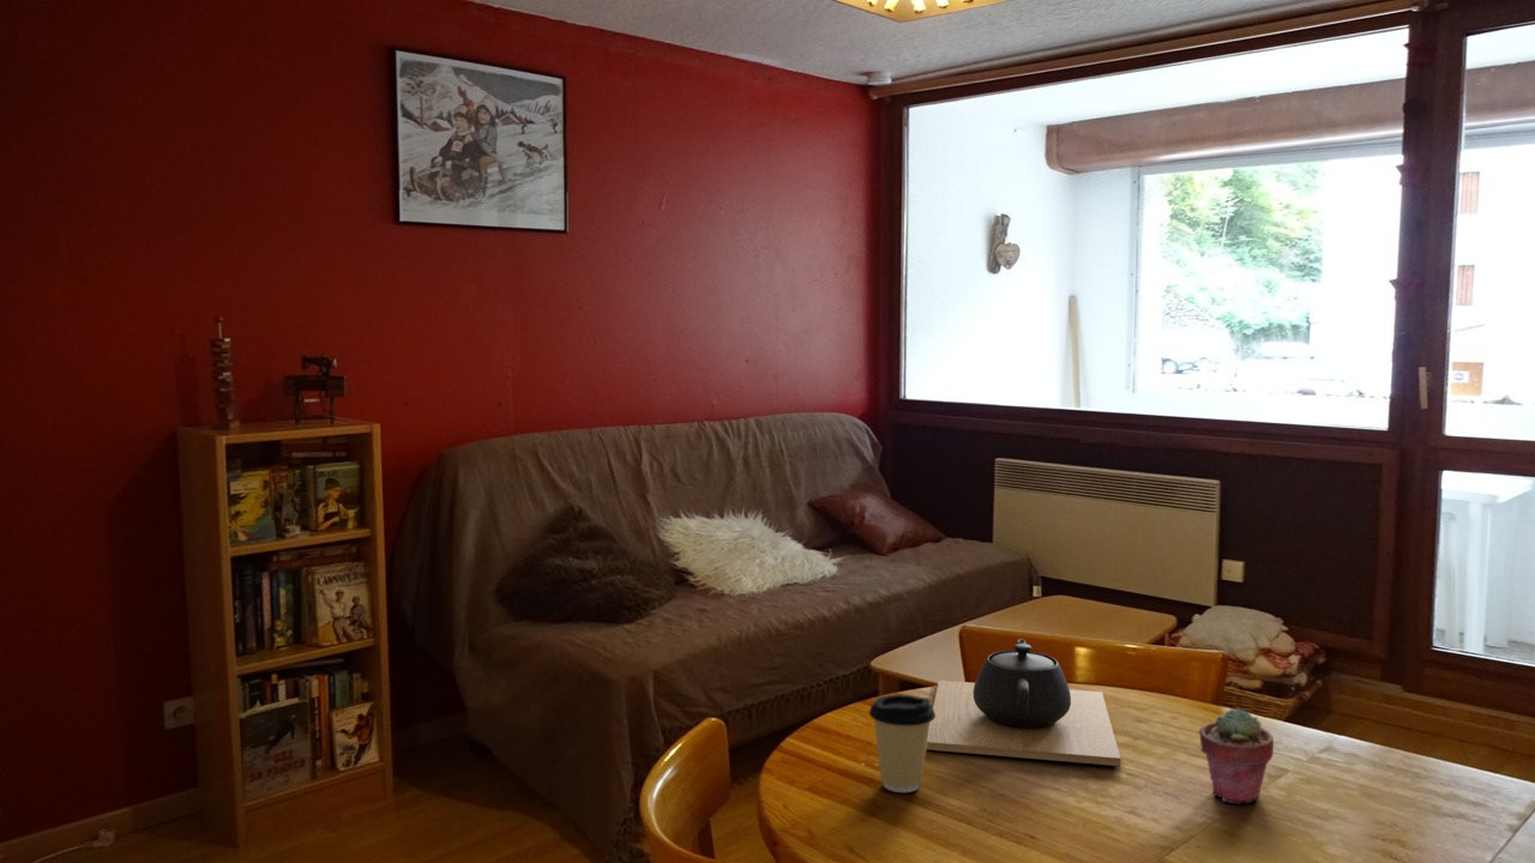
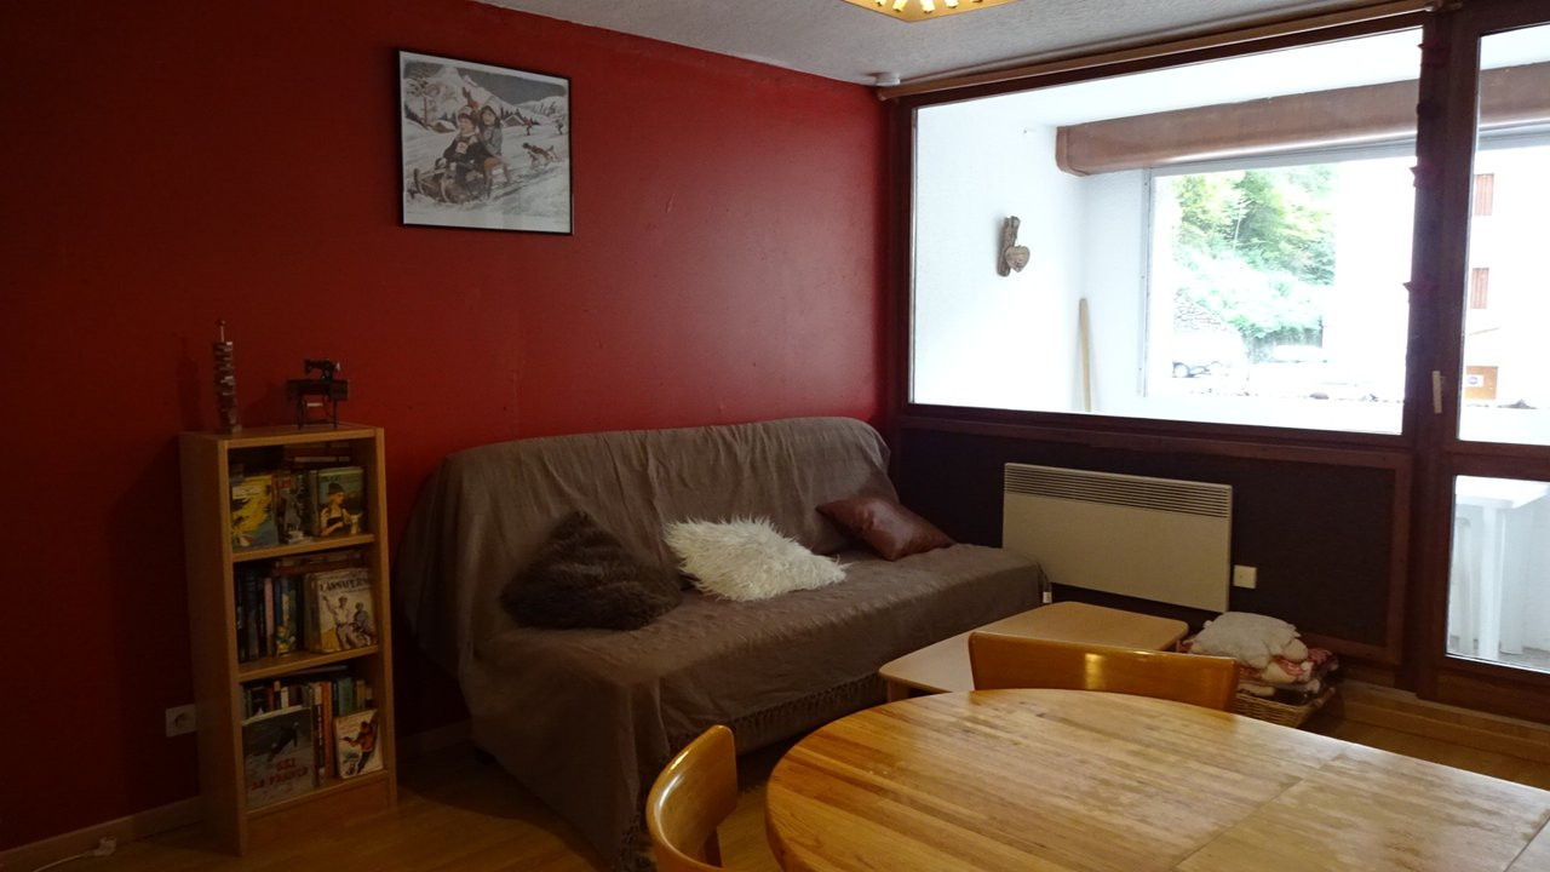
- potted succulent (1235, 750)
- coffee cup (901, 742)
- teapot (1021, 682)
